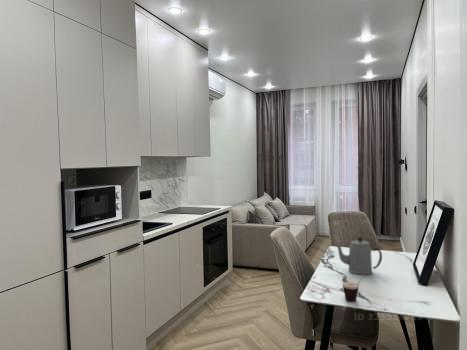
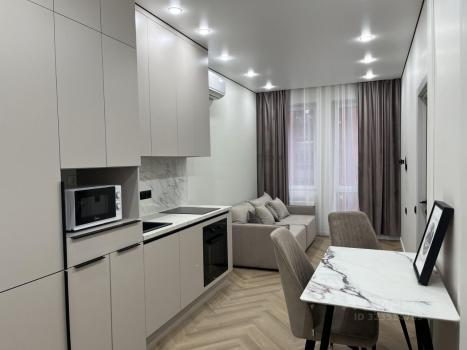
- cup (357, 286)
- teapot (358, 254)
